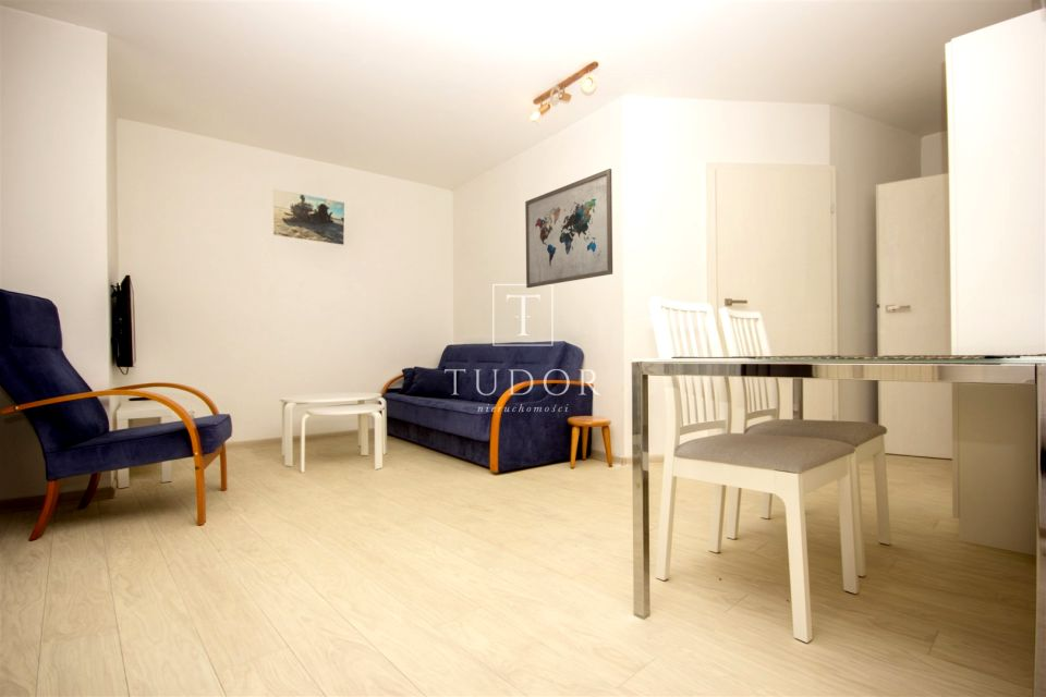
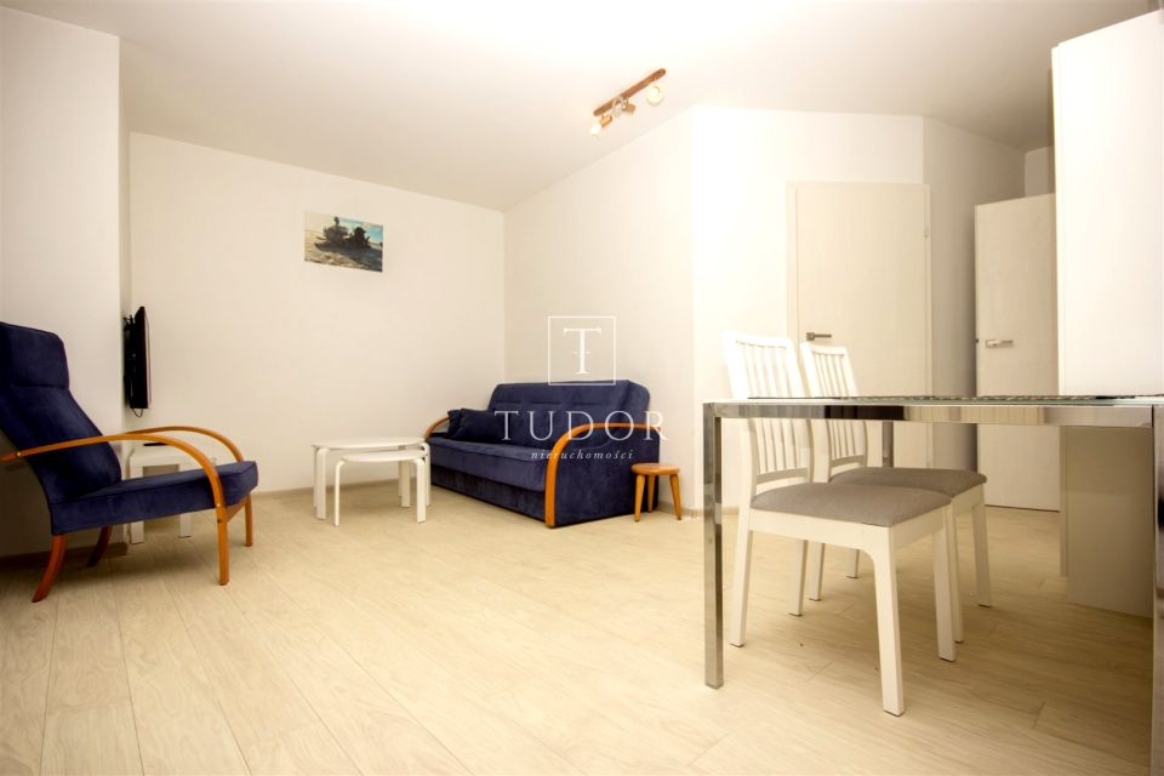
- wall art (564, 234)
